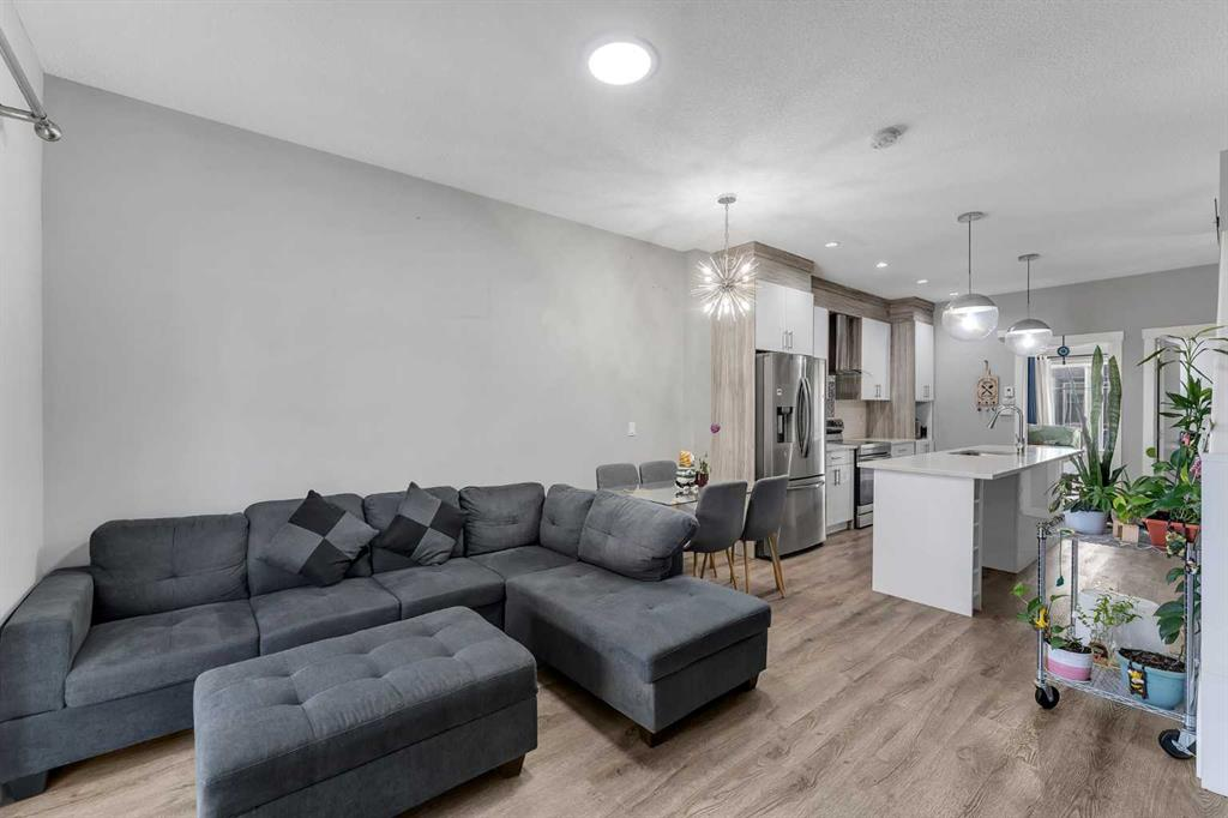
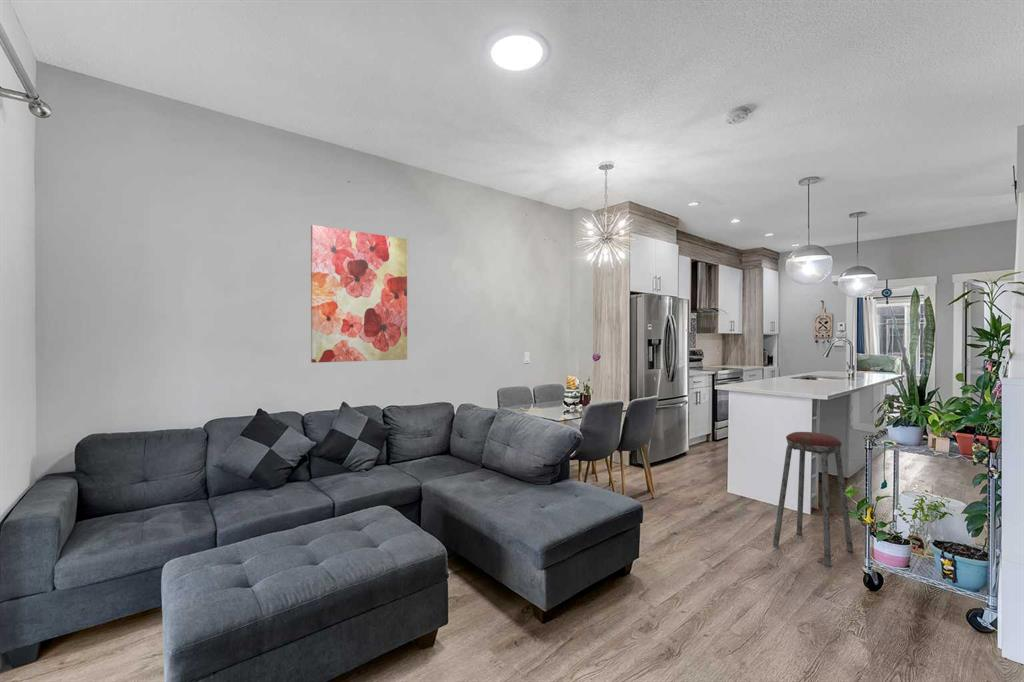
+ music stool (803, 491)
+ wall art (362, 296)
